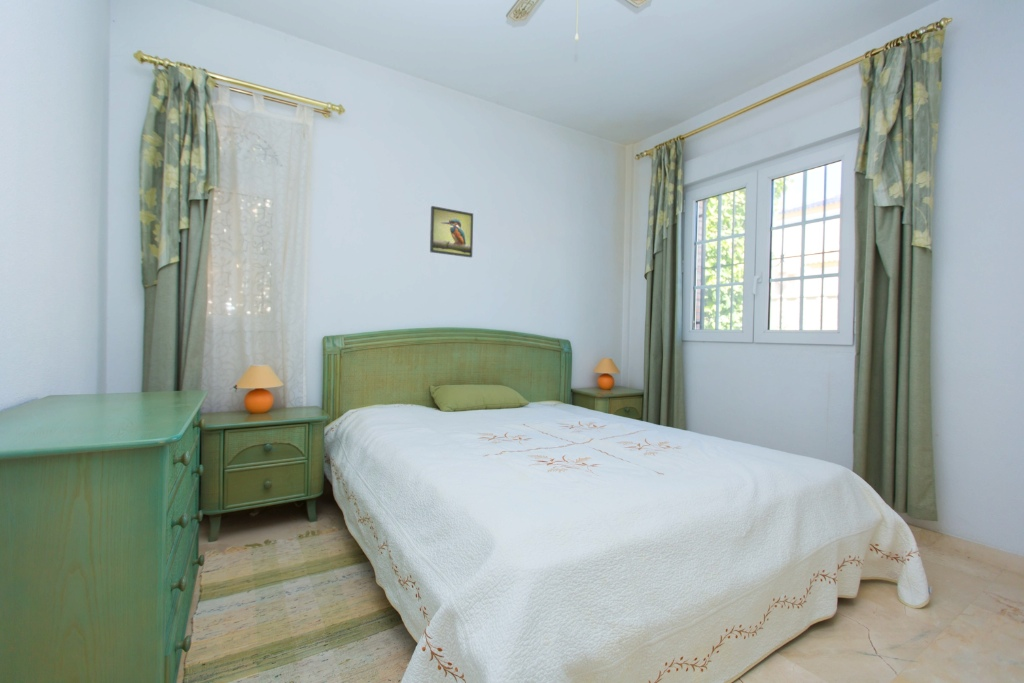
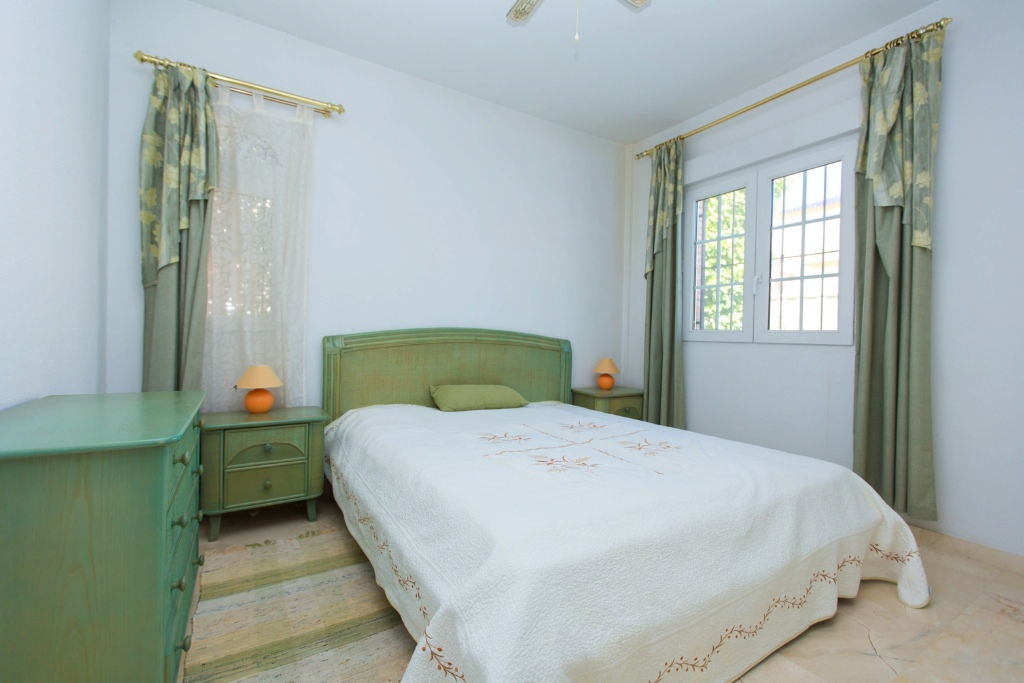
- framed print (452, 232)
